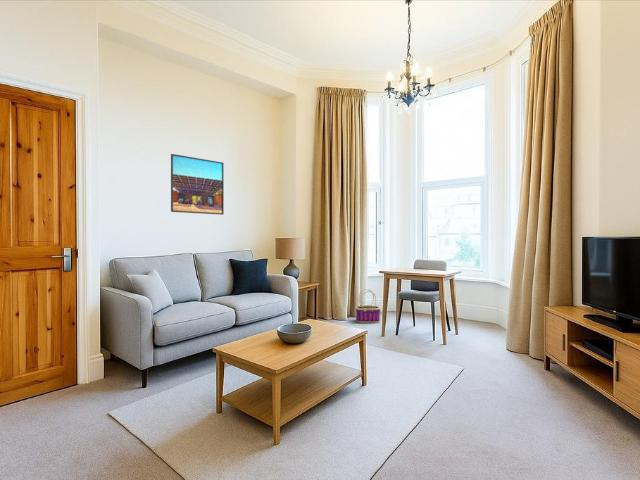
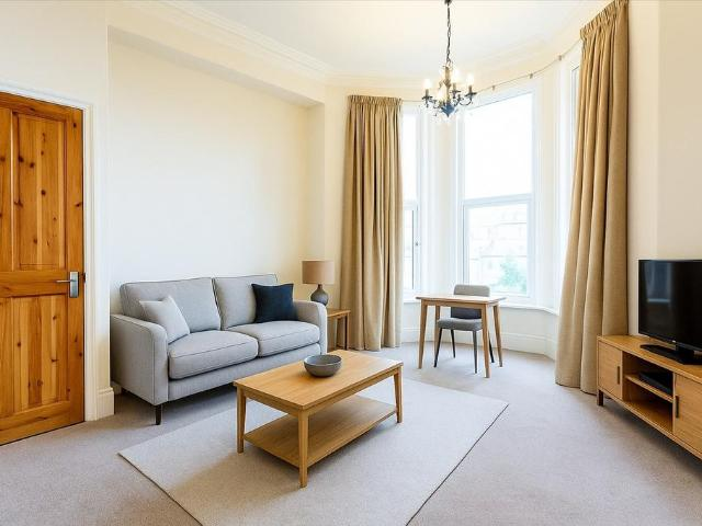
- basket (367, 305)
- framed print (198, 185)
